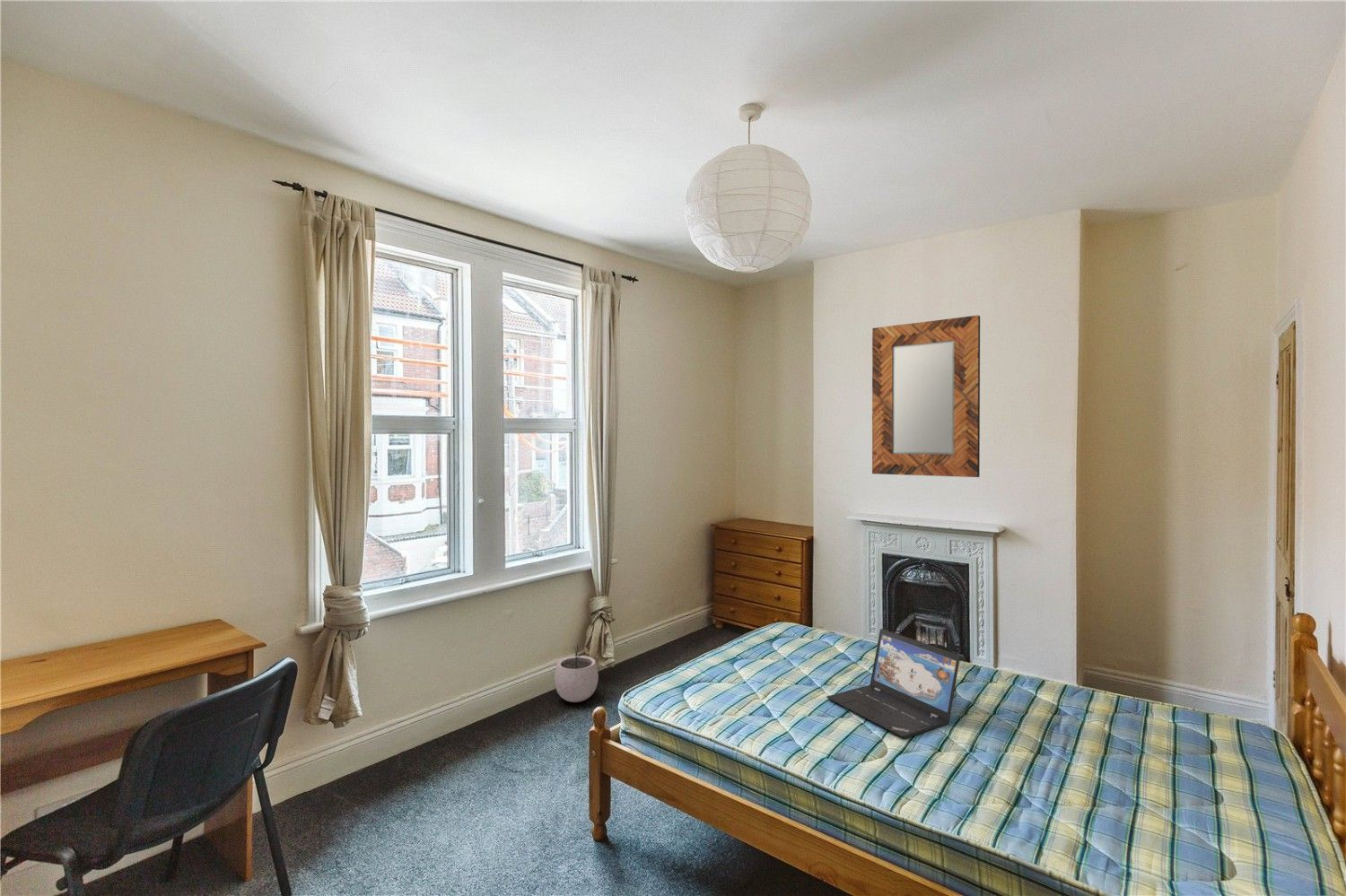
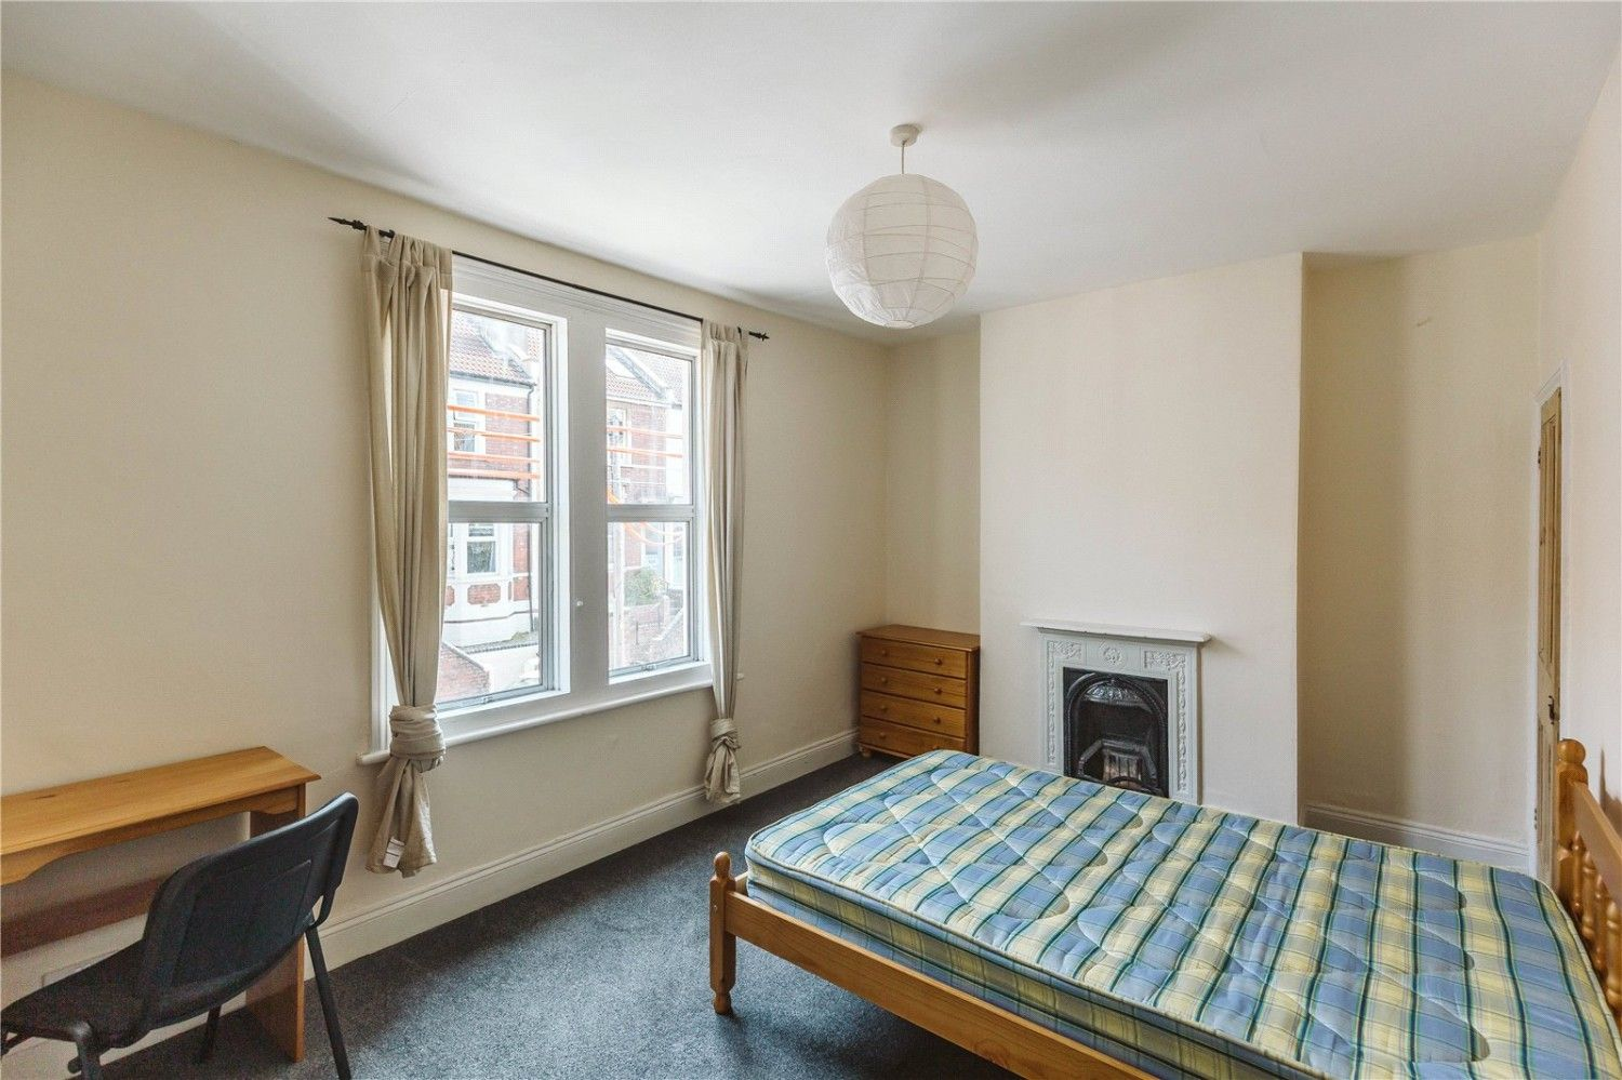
- plant pot (576, 672)
- home mirror (922, 398)
- laptop (890, 678)
